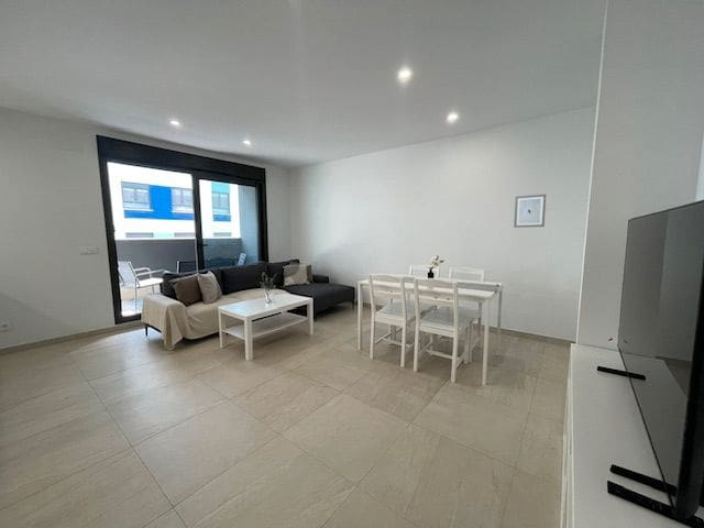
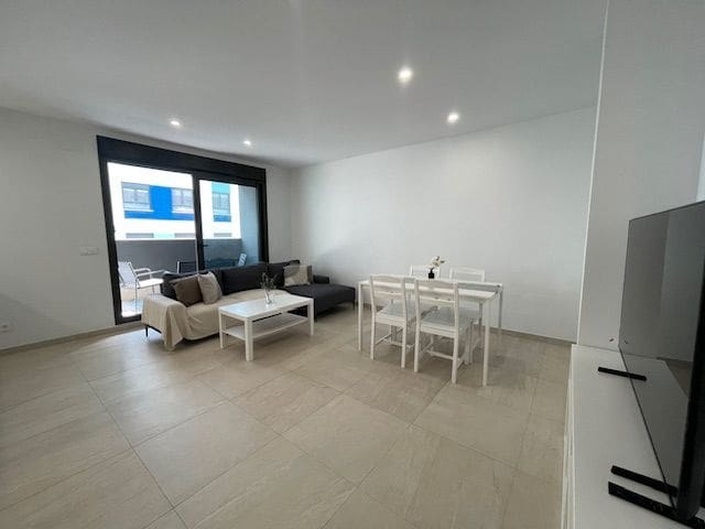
- wall art (529, 211)
